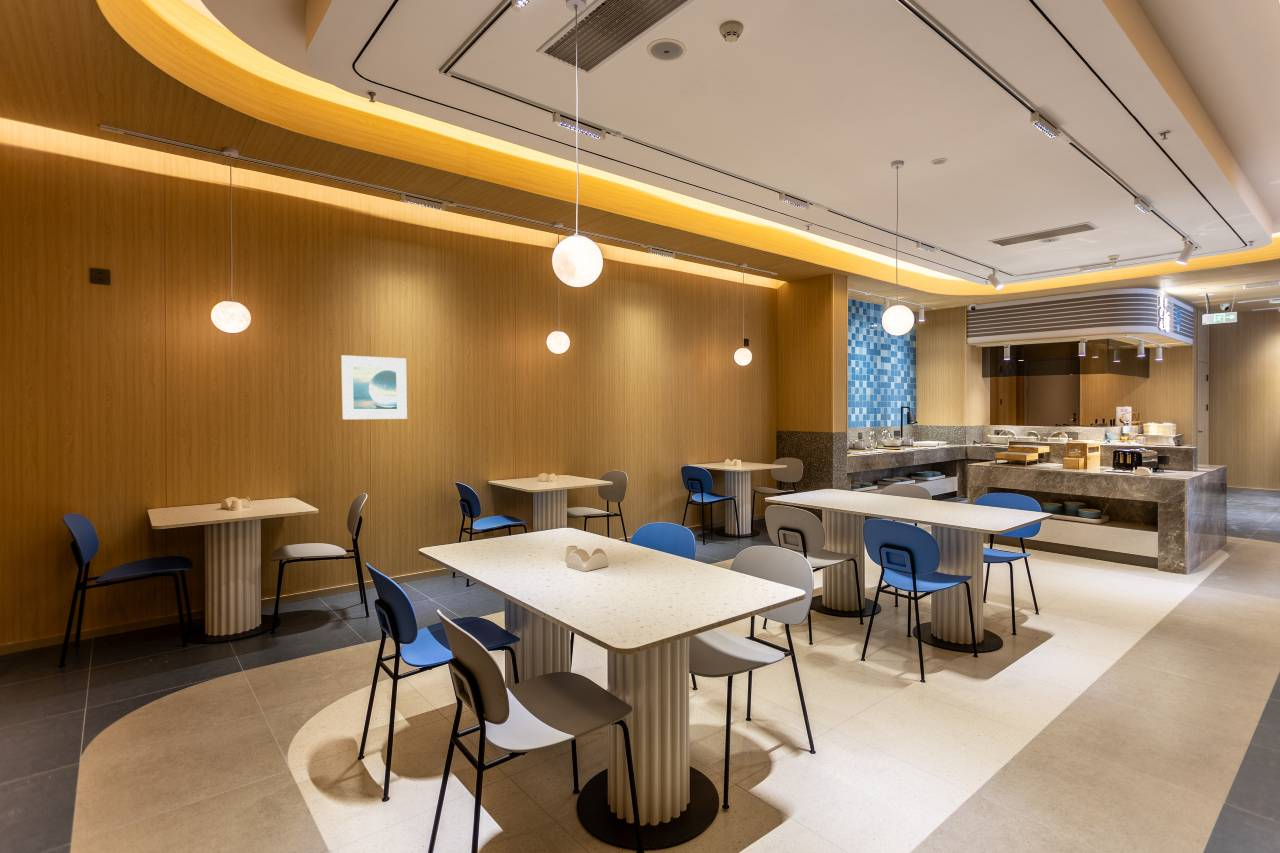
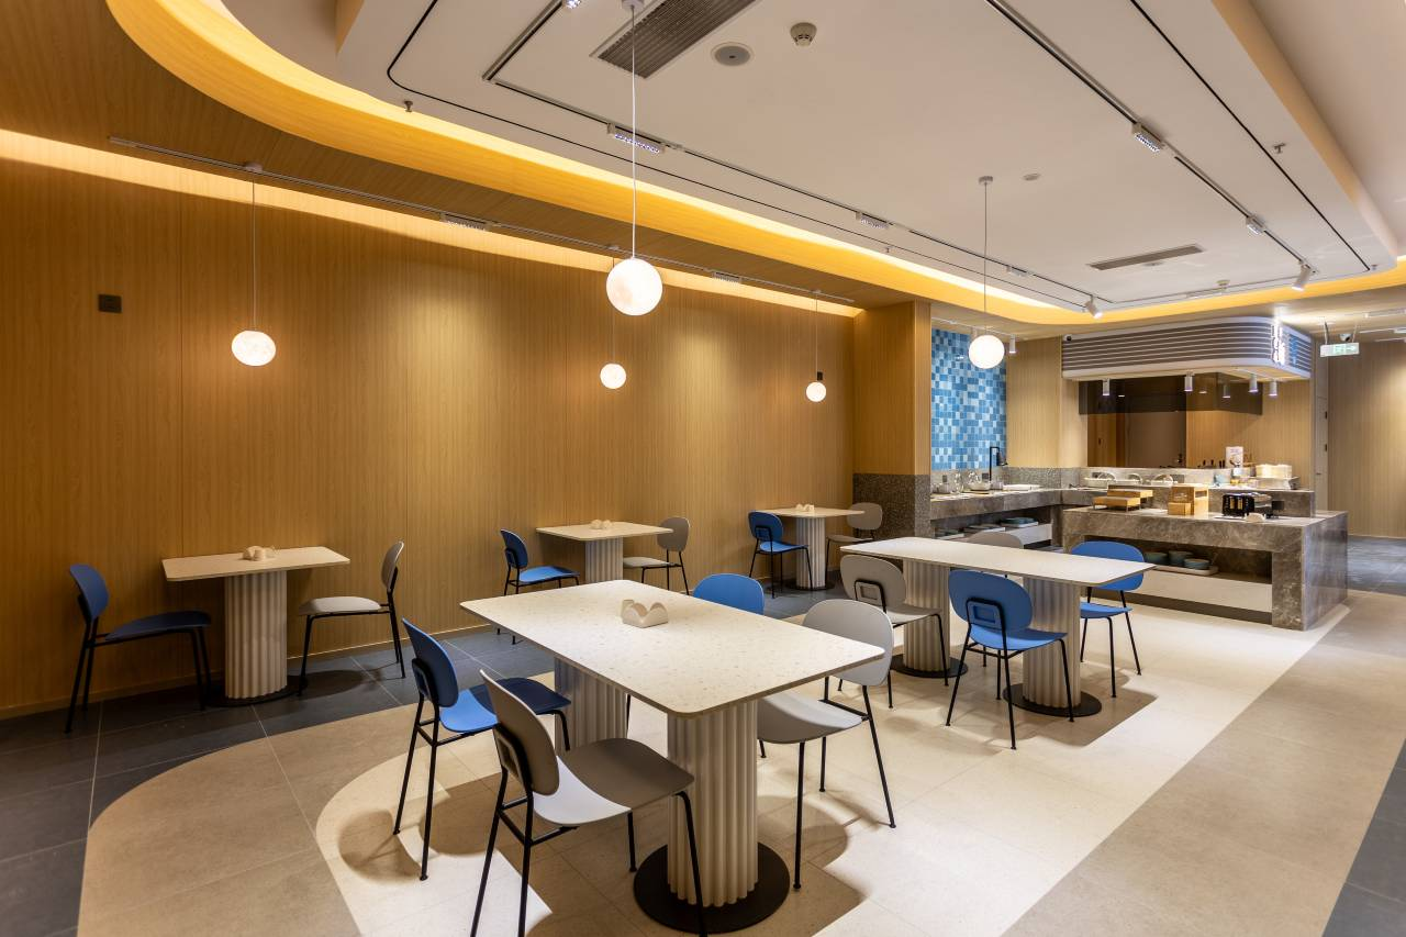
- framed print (375, 388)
